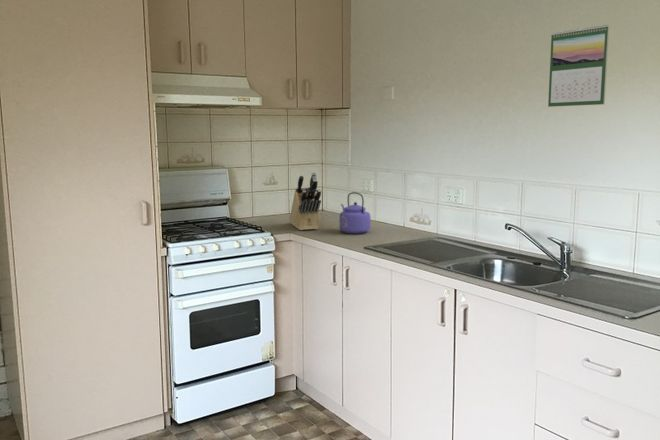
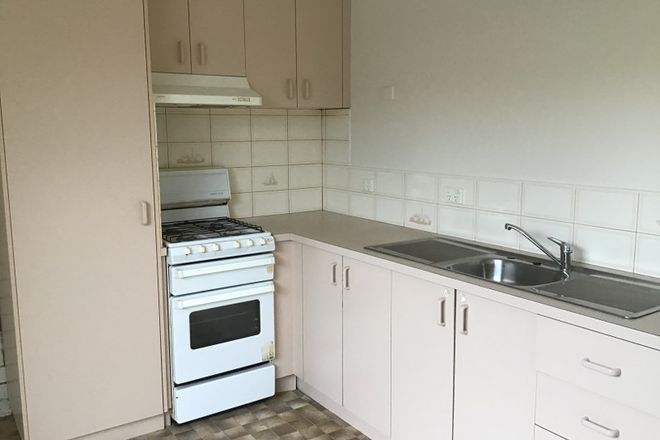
- kettle (352, 211)
- knife block (305, 199)
- calendar (577, 66)
